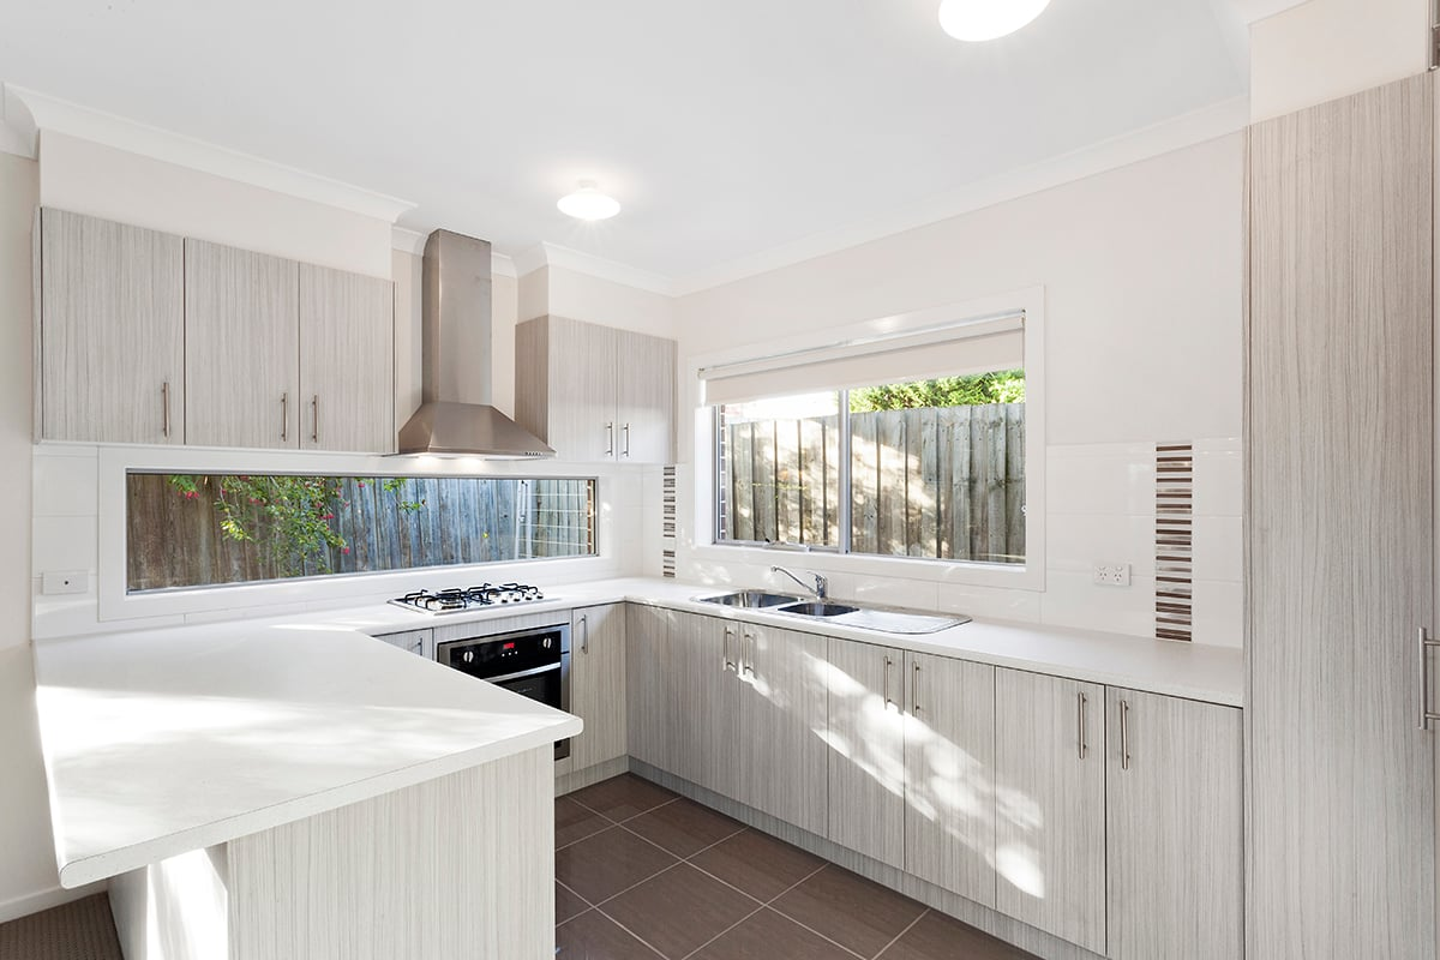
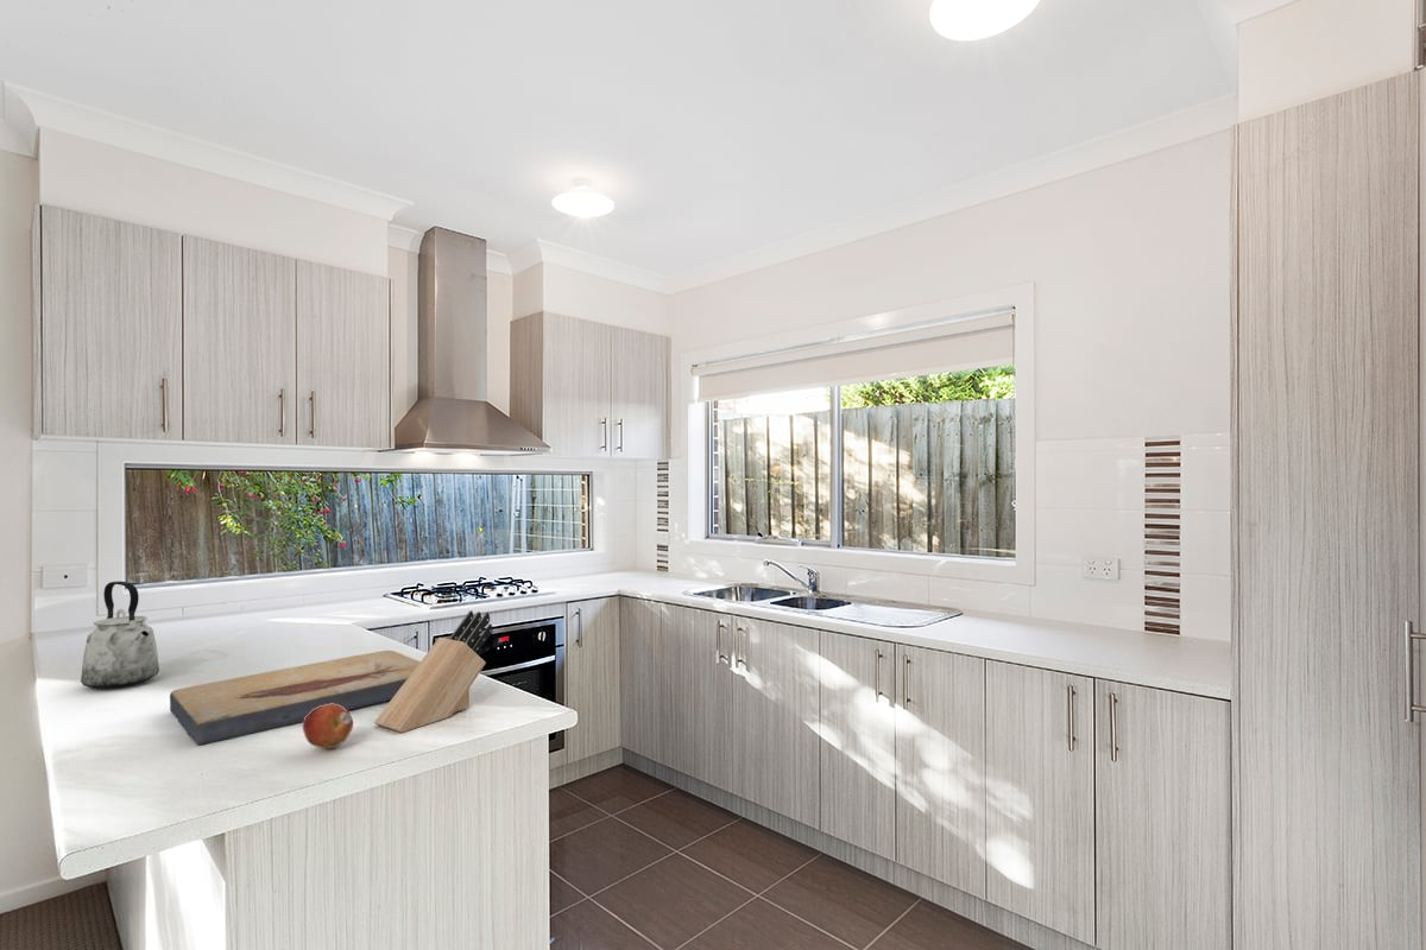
+ fish fossil (311, 689)
+ kettle (126, 633)
+ knife block (440, 665)
+ fruit (329, 726)
